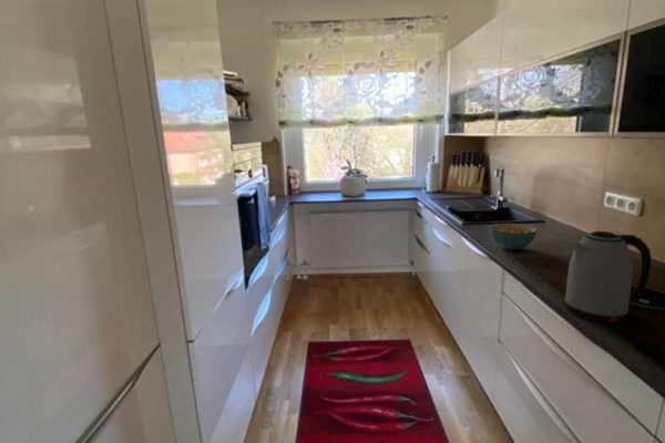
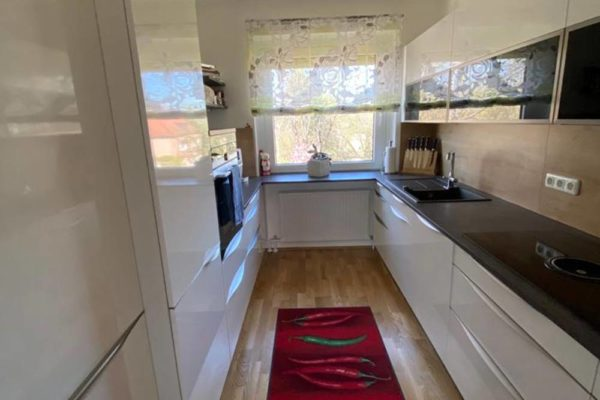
- cereal bowl (512, 238)
- kettle (610, 271)
